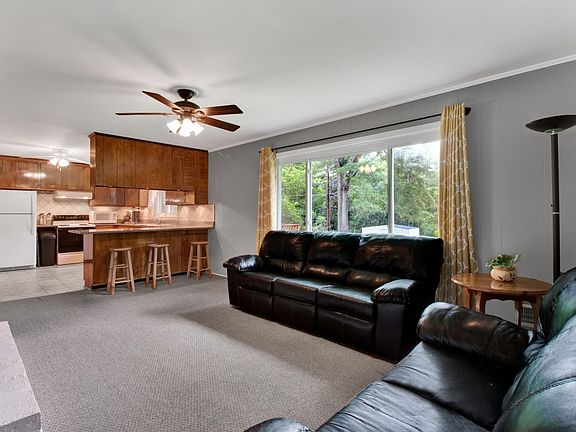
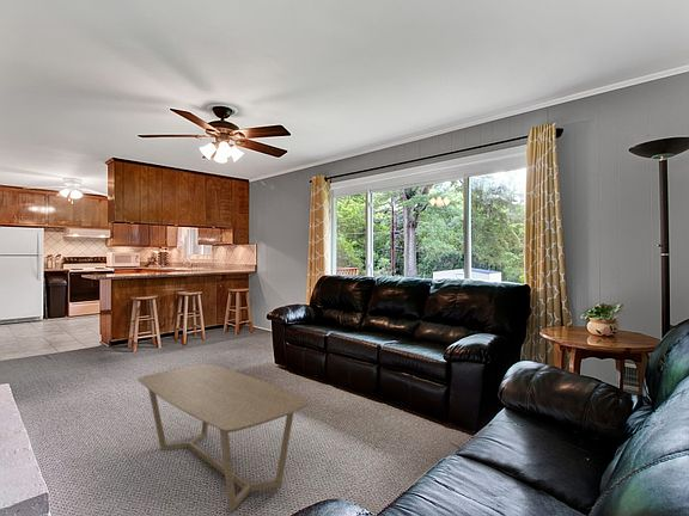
+ coffee table (215, 426)
